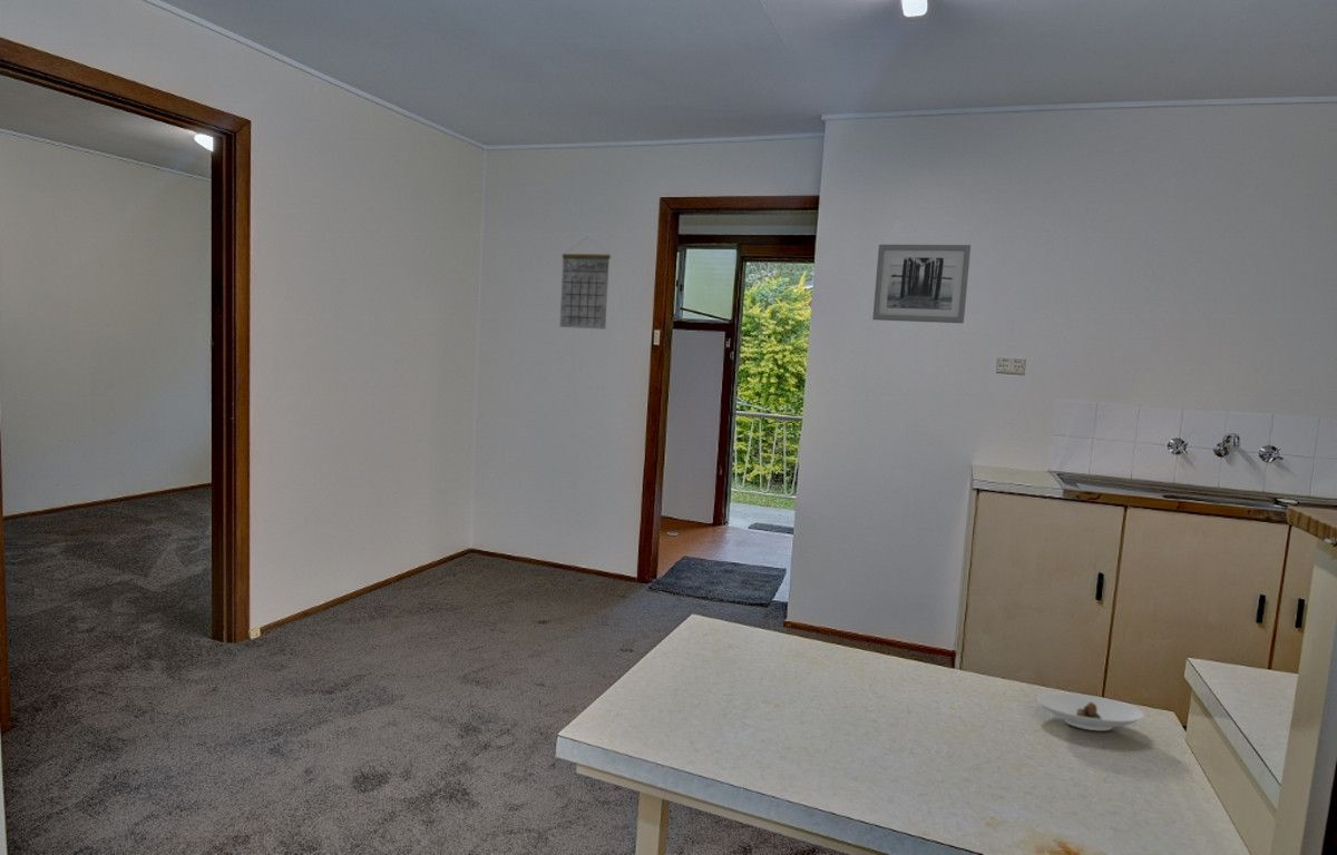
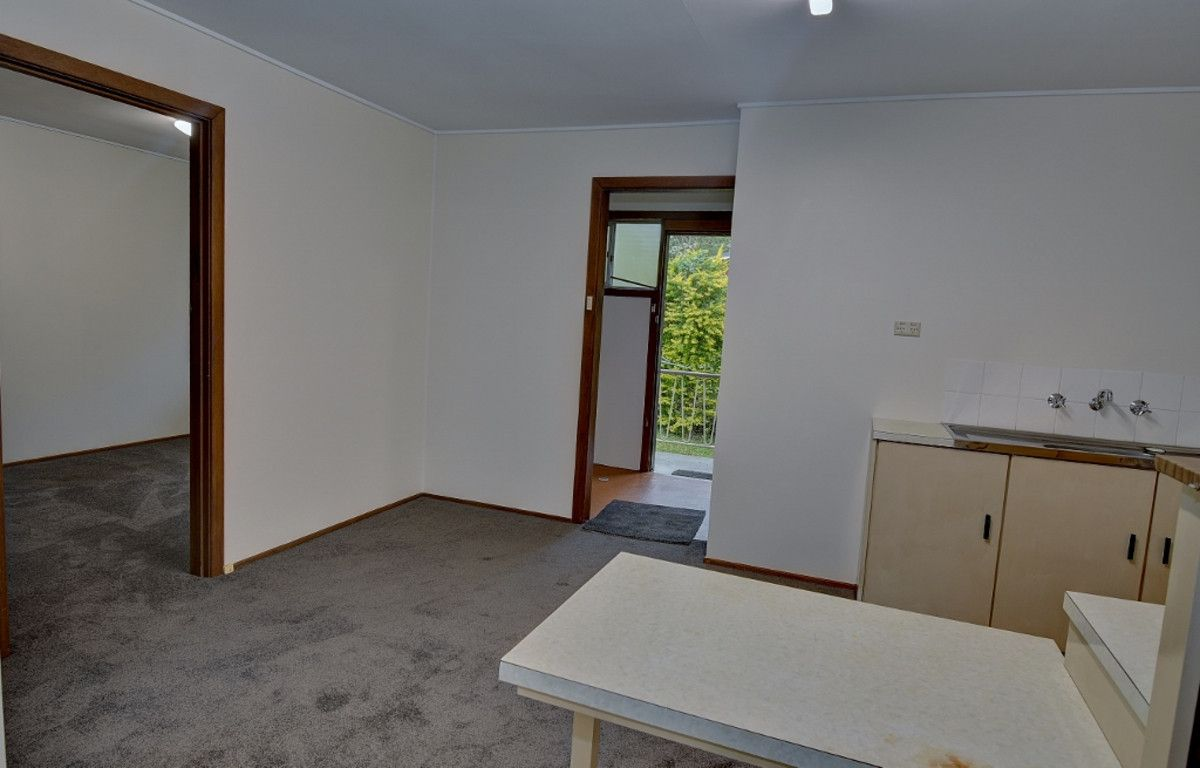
- wall art (920, 283)
- calendar (584, 282)
- saucer (1089, 712)
